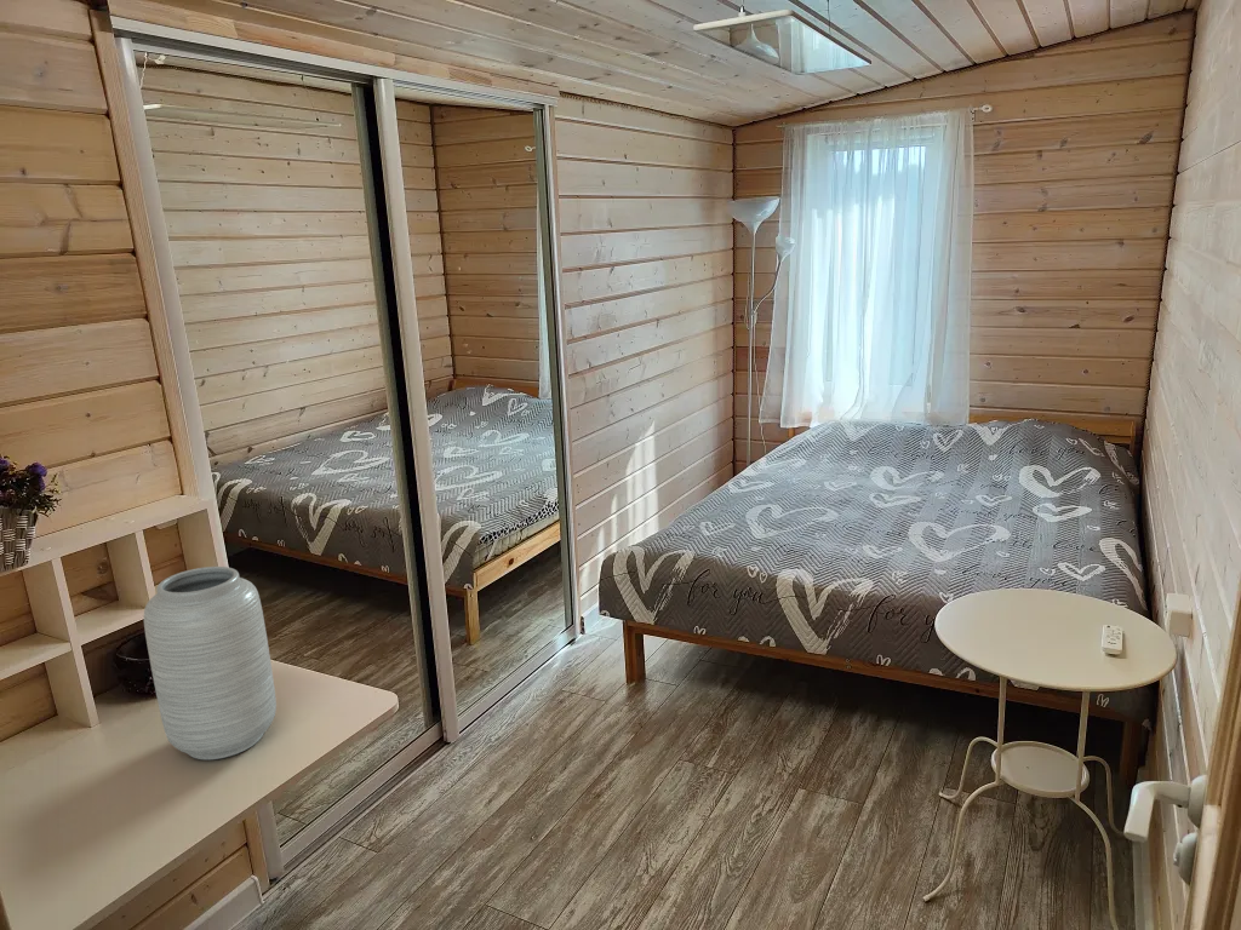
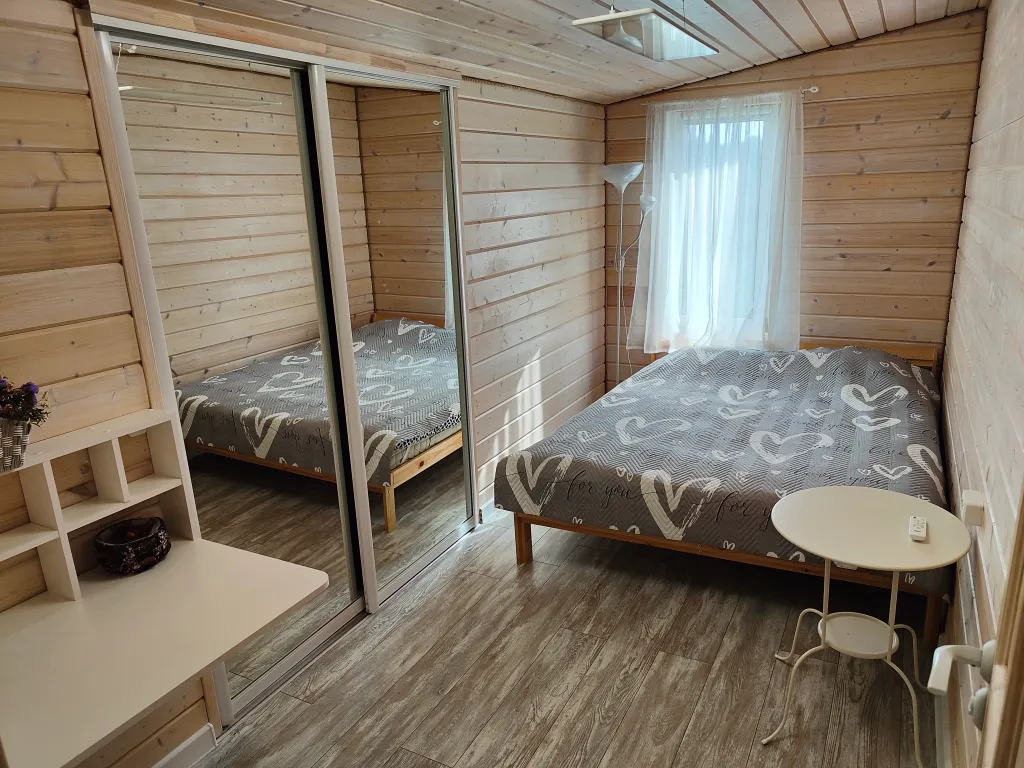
- vase (212, 661)
